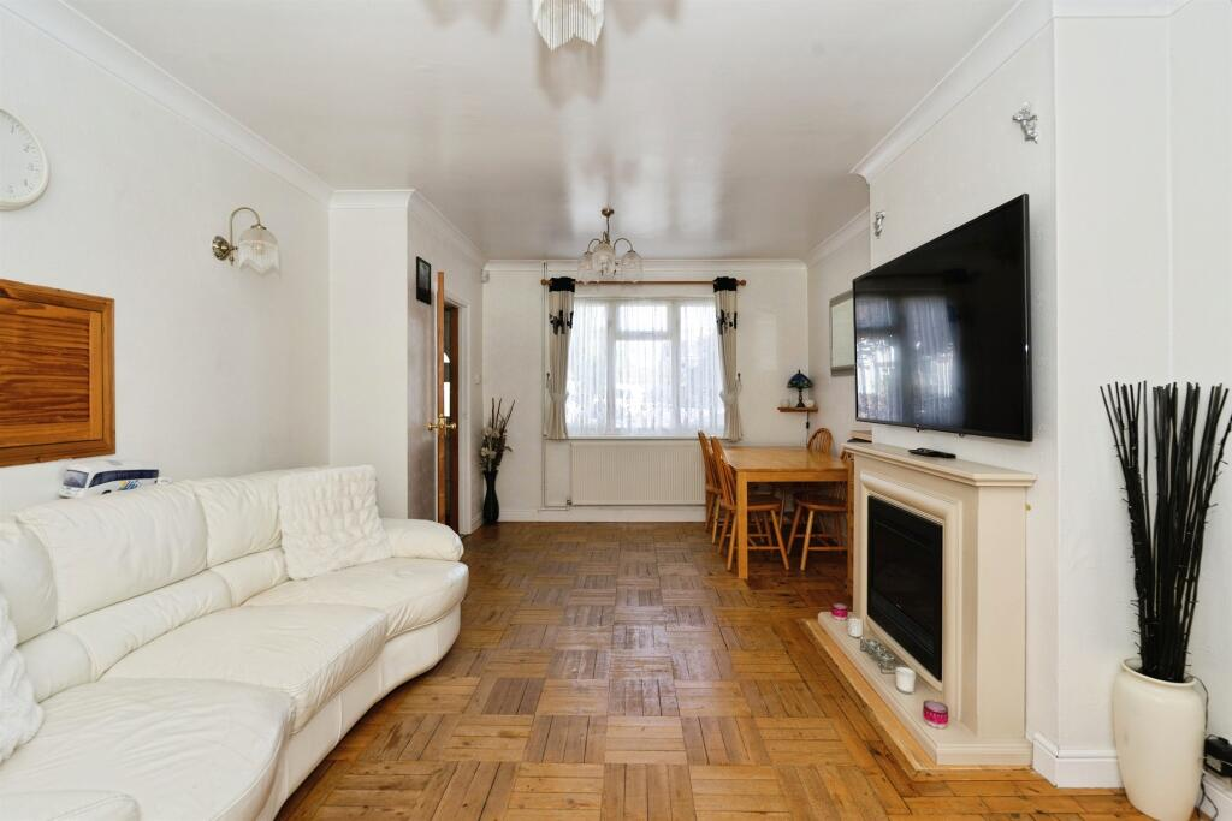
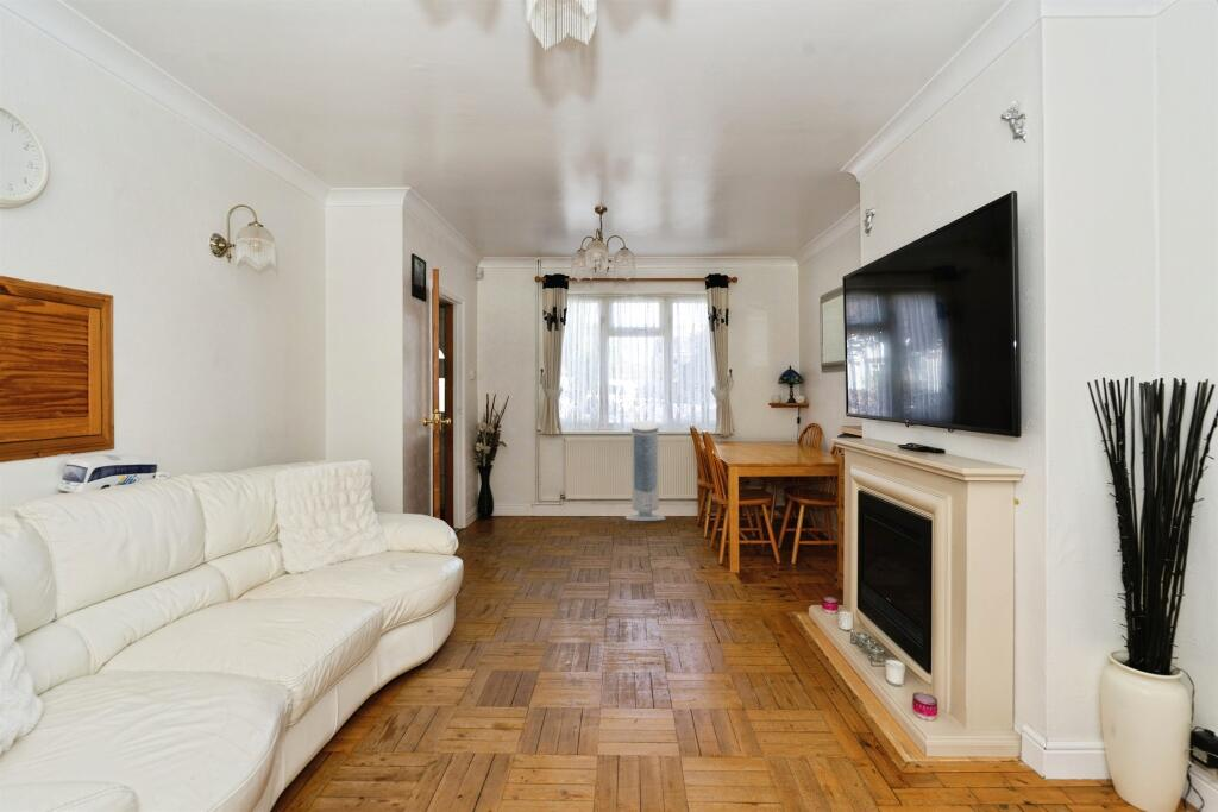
+ air purifier (645, 468)
